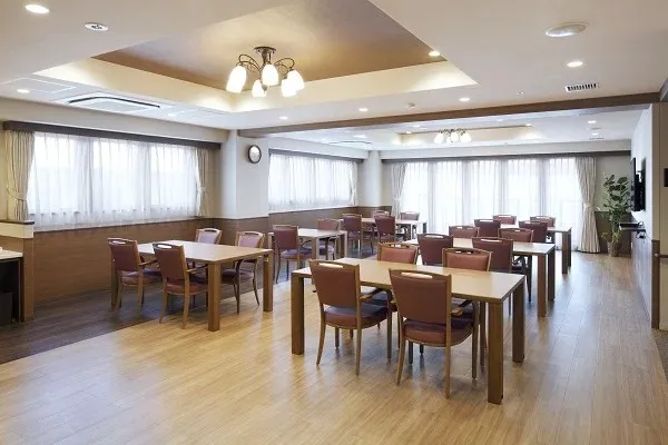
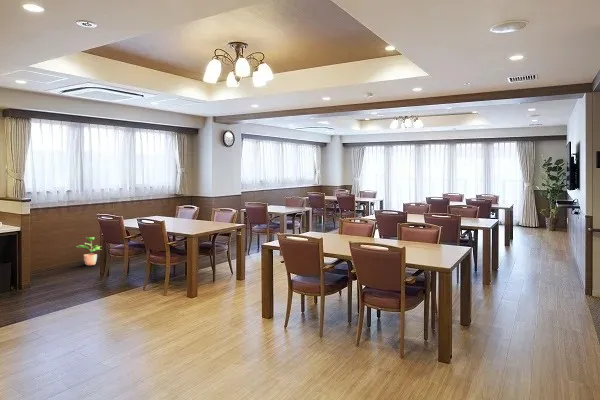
+ potted plant (90, 250)
